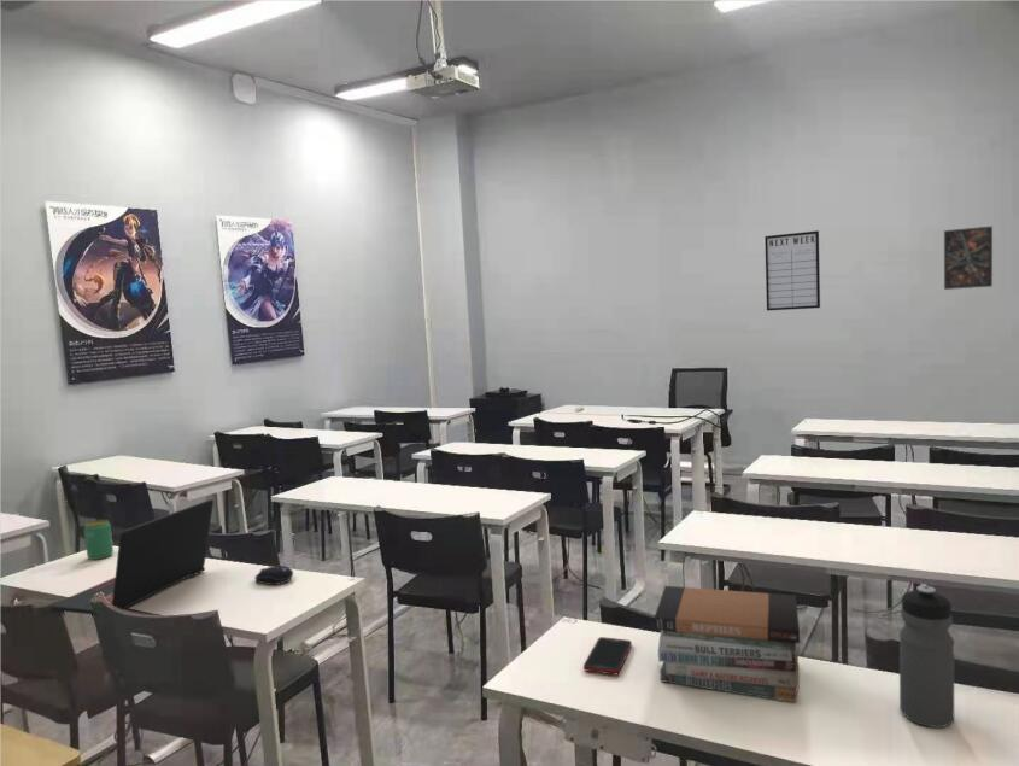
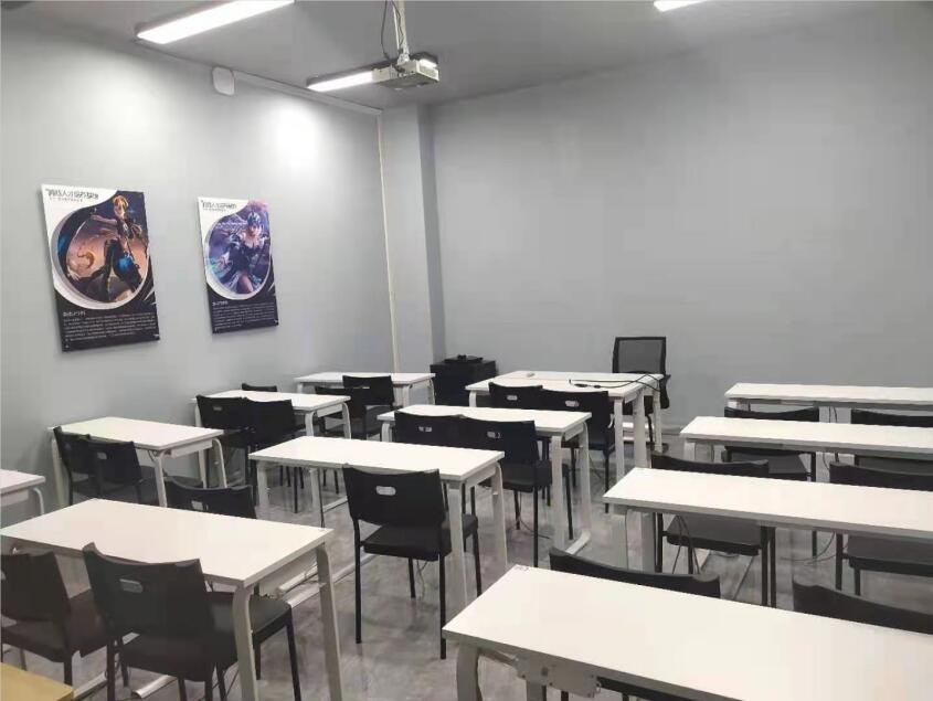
- book stack (726, 639)
- water bottle (926, 651)
- beverage can (98, 539)
- writing board (792, 271)
- laptop (135, 551)
- computer mouse (274, 573)
- cell phone (608, 655)
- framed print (967, 258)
